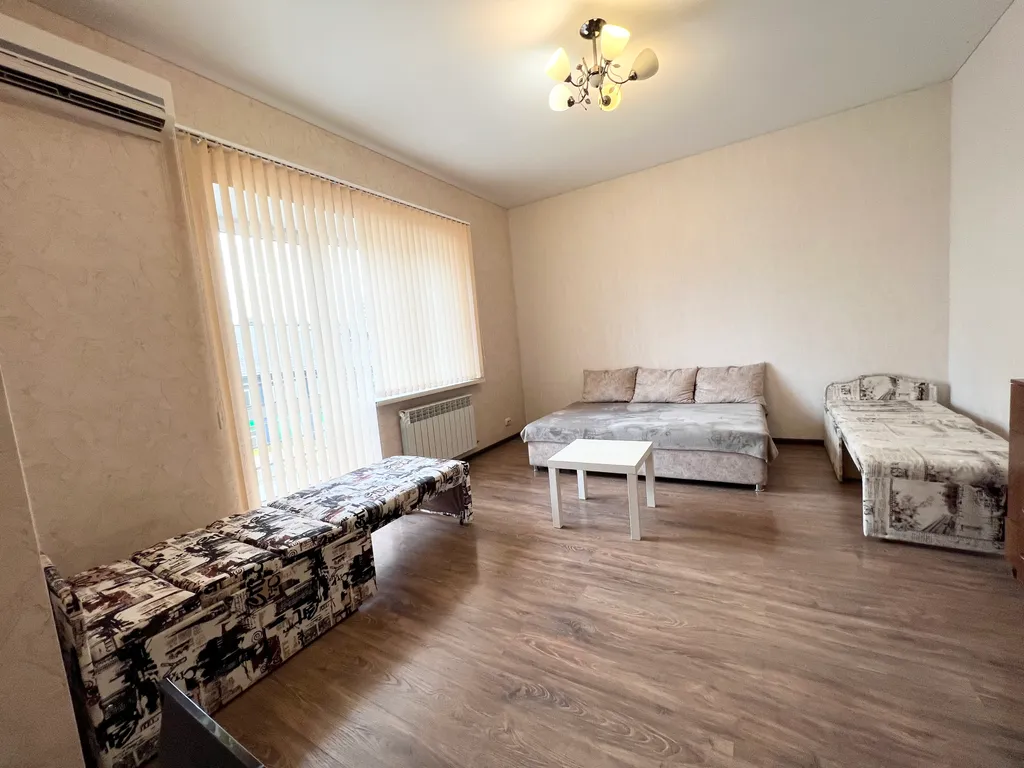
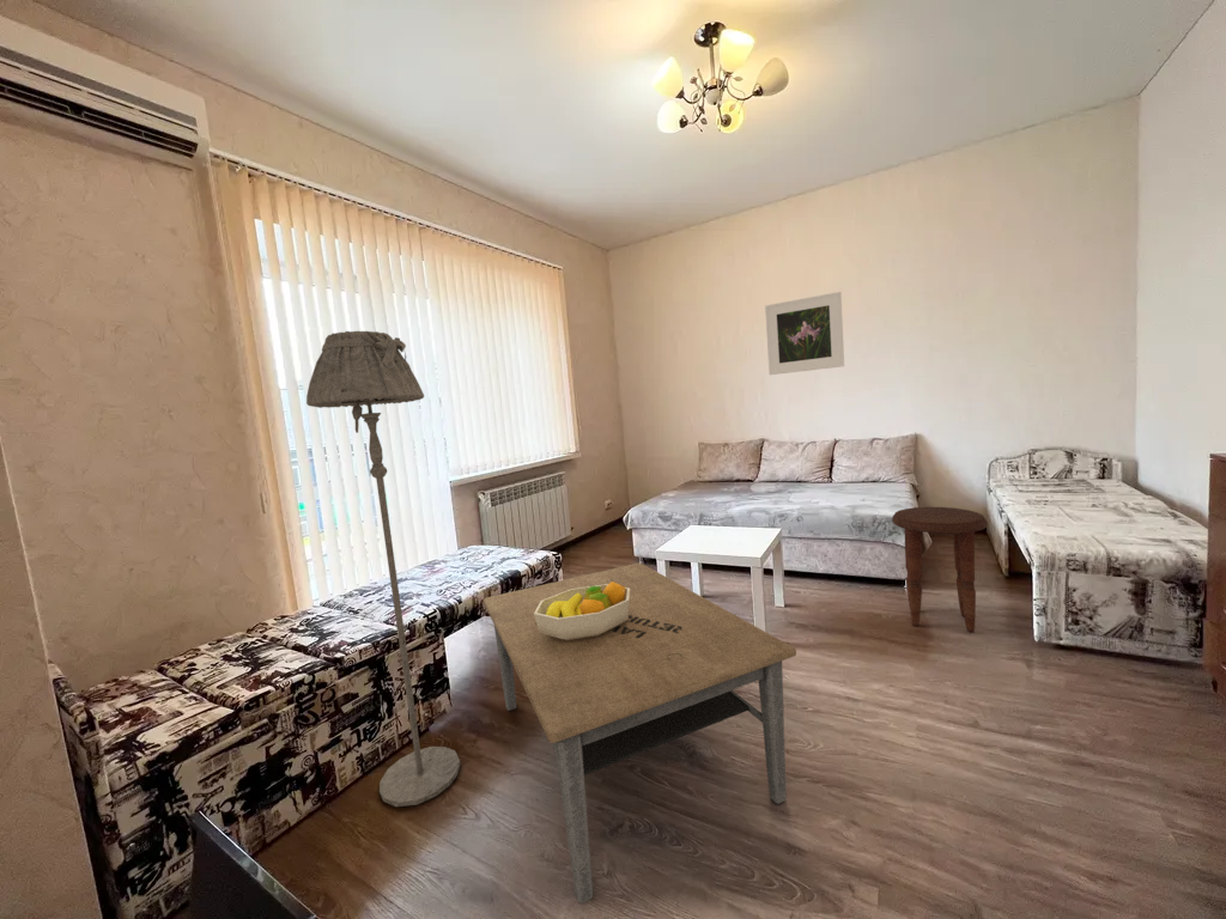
+ coffee table (617, 682)
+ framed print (803, 335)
+ side table (955, 567)
+ fruit bowl (584, 607)
+ floor lamp (390, 566)
